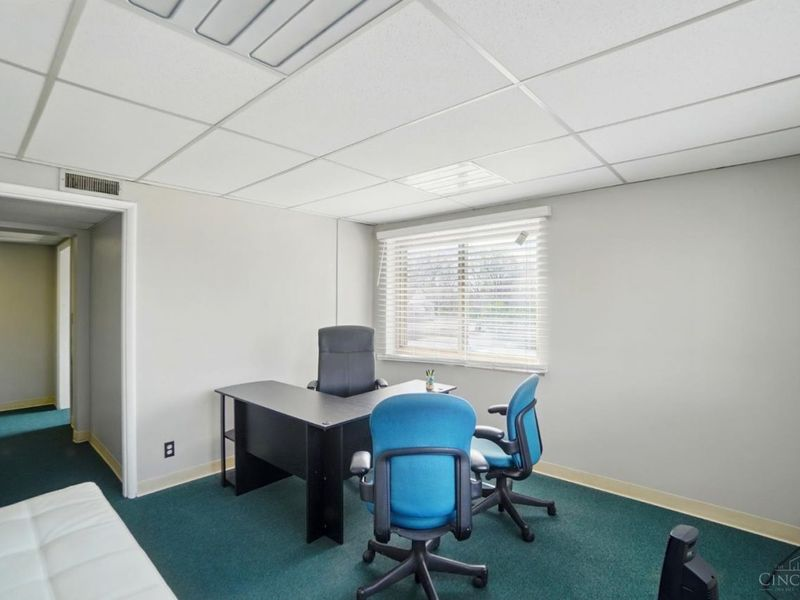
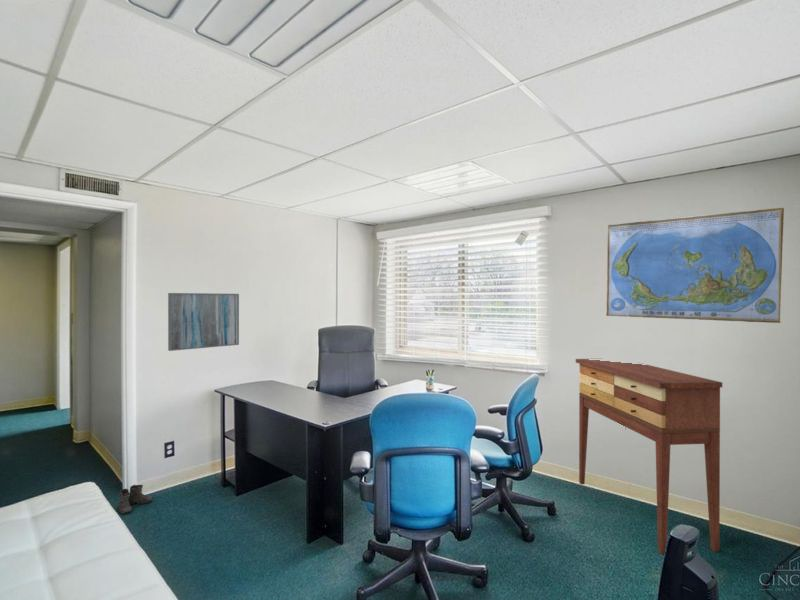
+ boots (132, 497)
+ console table (639, 433)
+ world map (684, 268)
+ wall art (205, 320)
